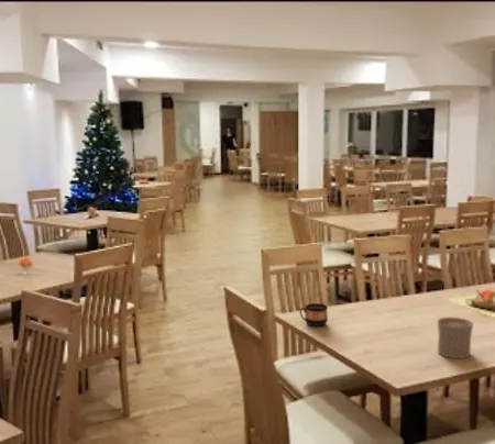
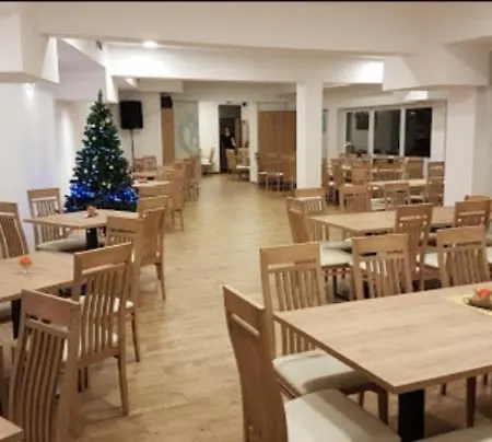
- cup (315, 314)
- cup (454, 337)
